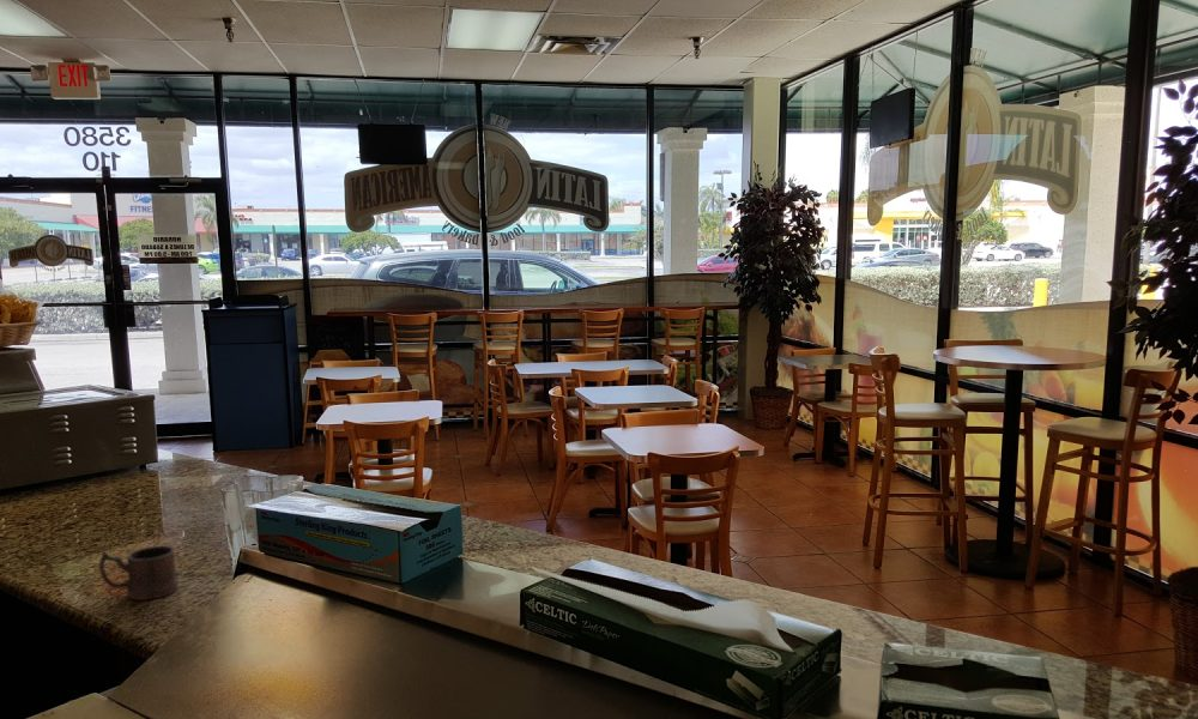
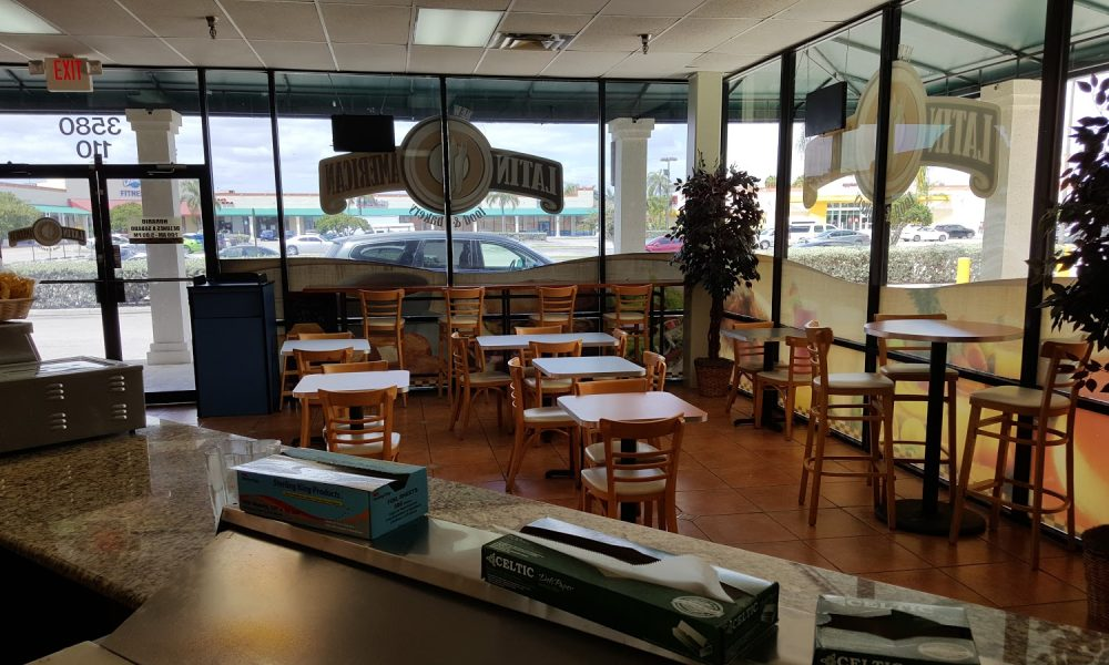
- mug (139, 569)
